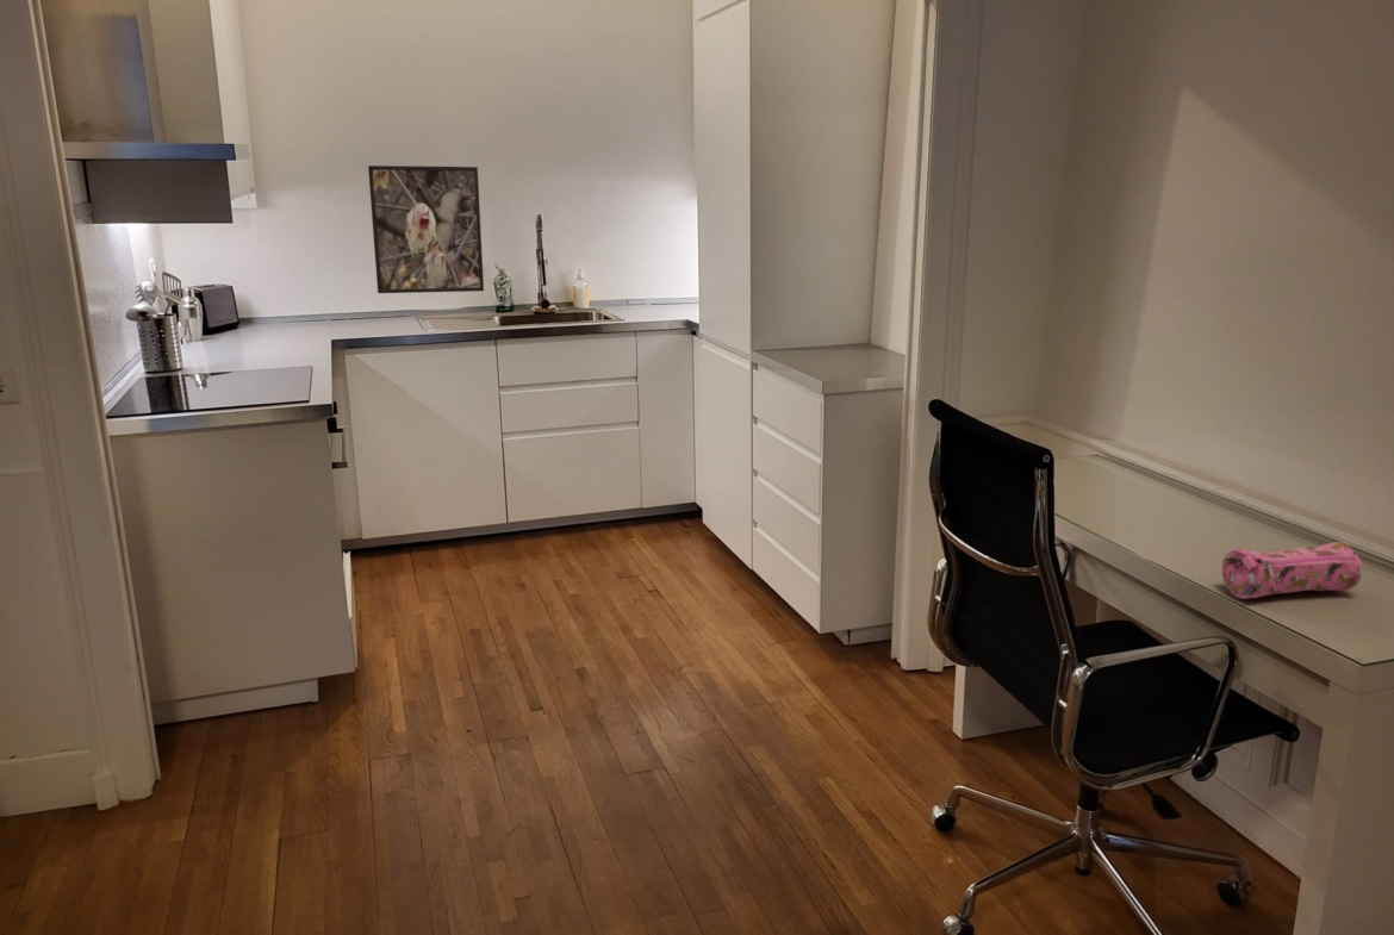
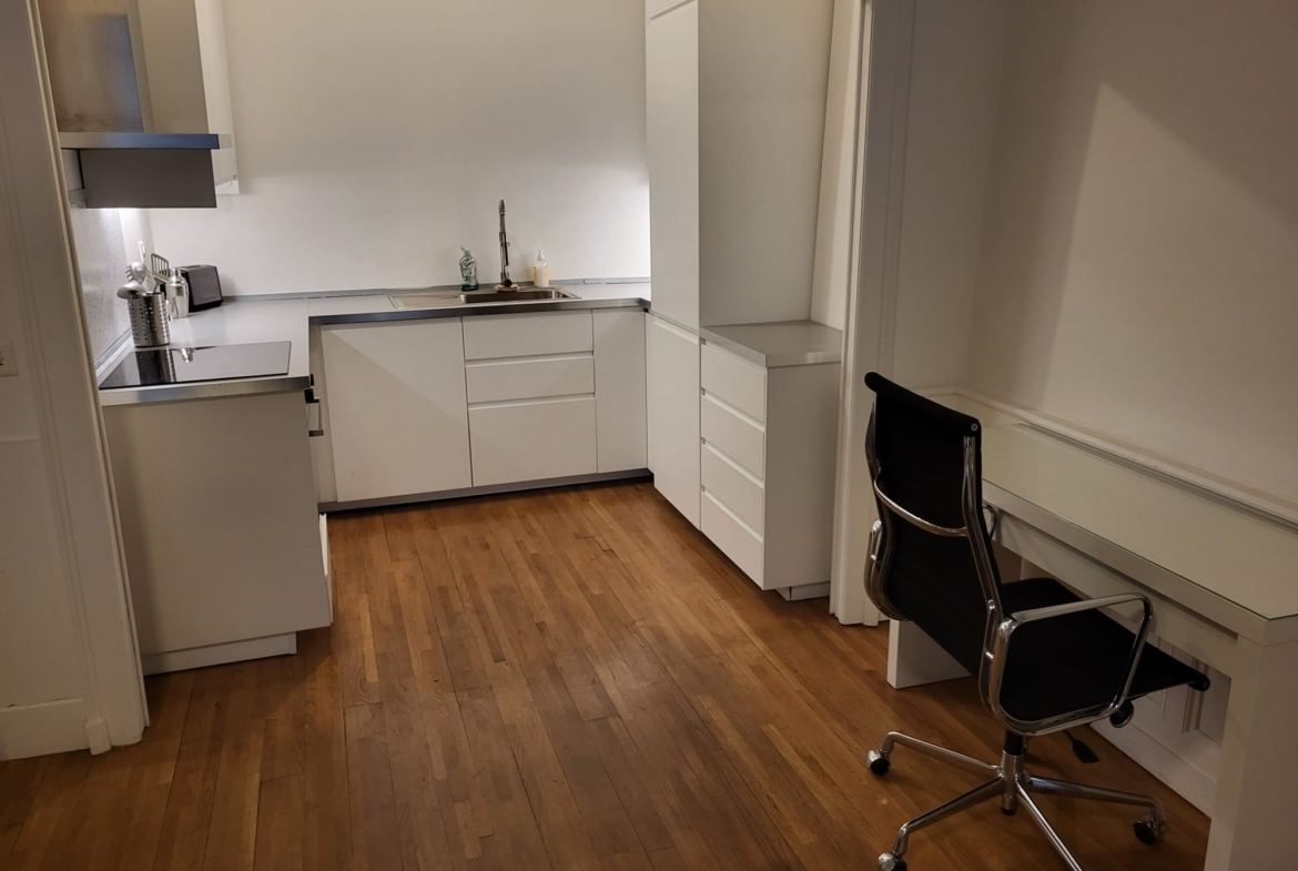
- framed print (427, 230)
- pencil case (1290, 569)
